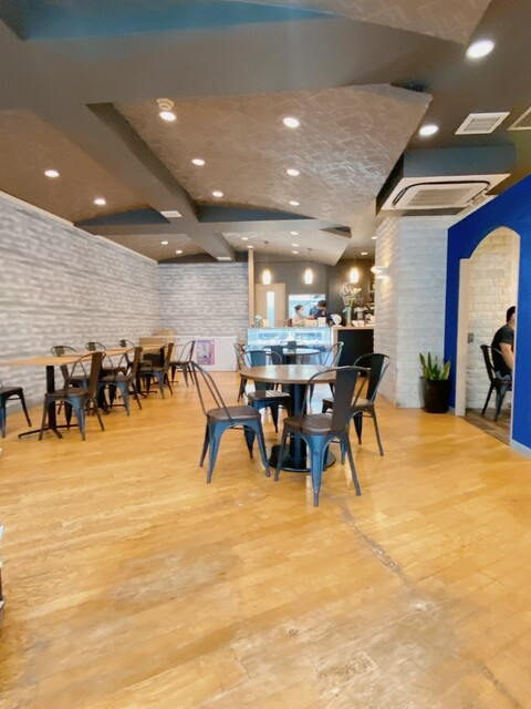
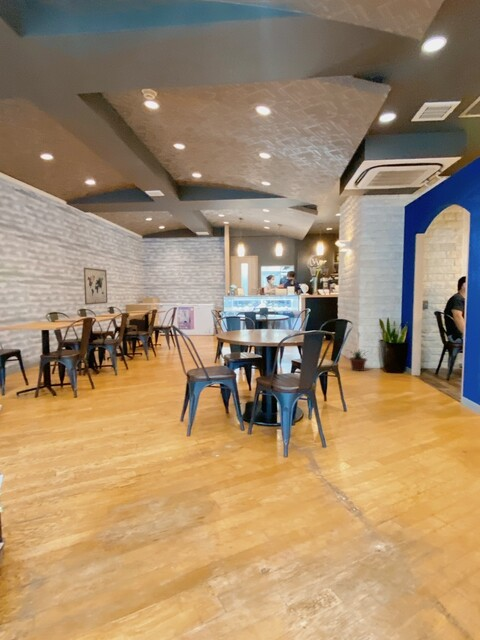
+ wall art (96, 286)
+ potted plant (356, 359)
